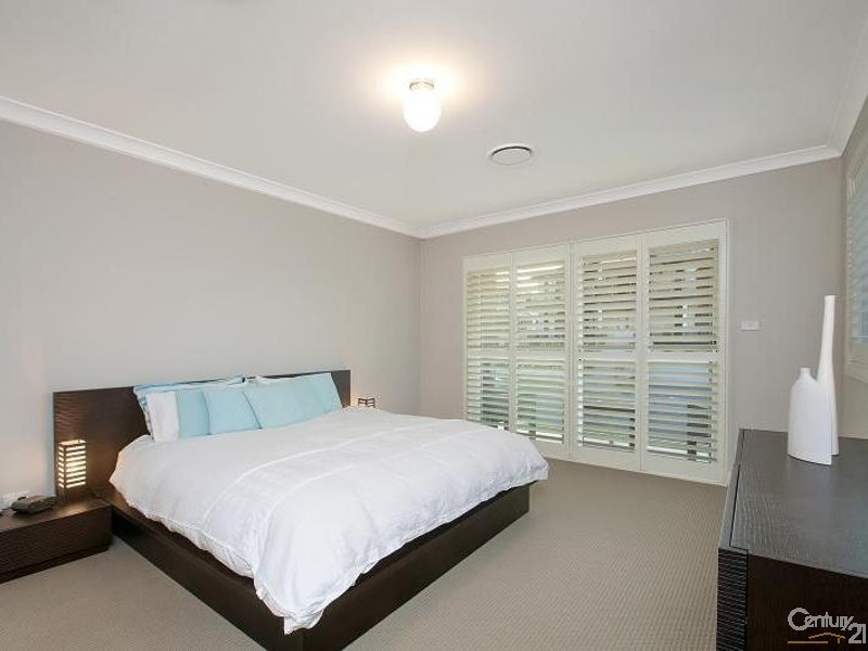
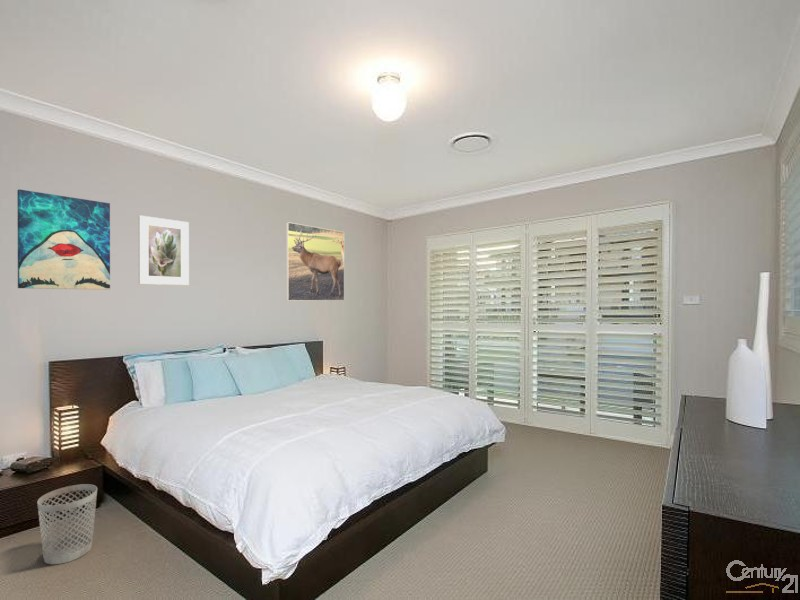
+ wall art (66, 243)
+ wastebasket (68, 524)
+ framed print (317, 264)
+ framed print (164, 251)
